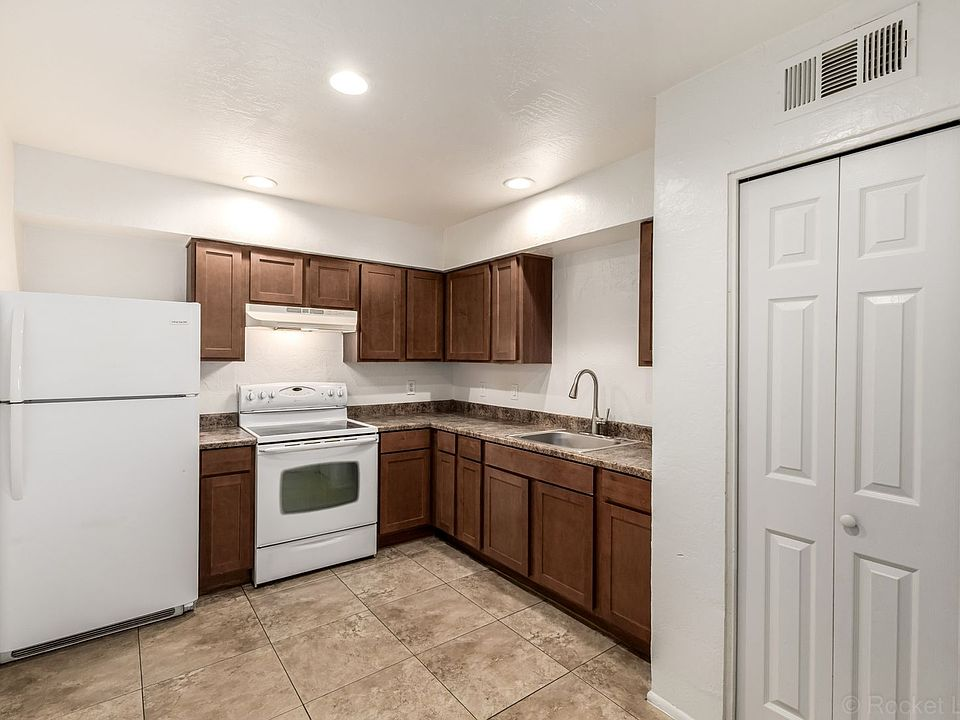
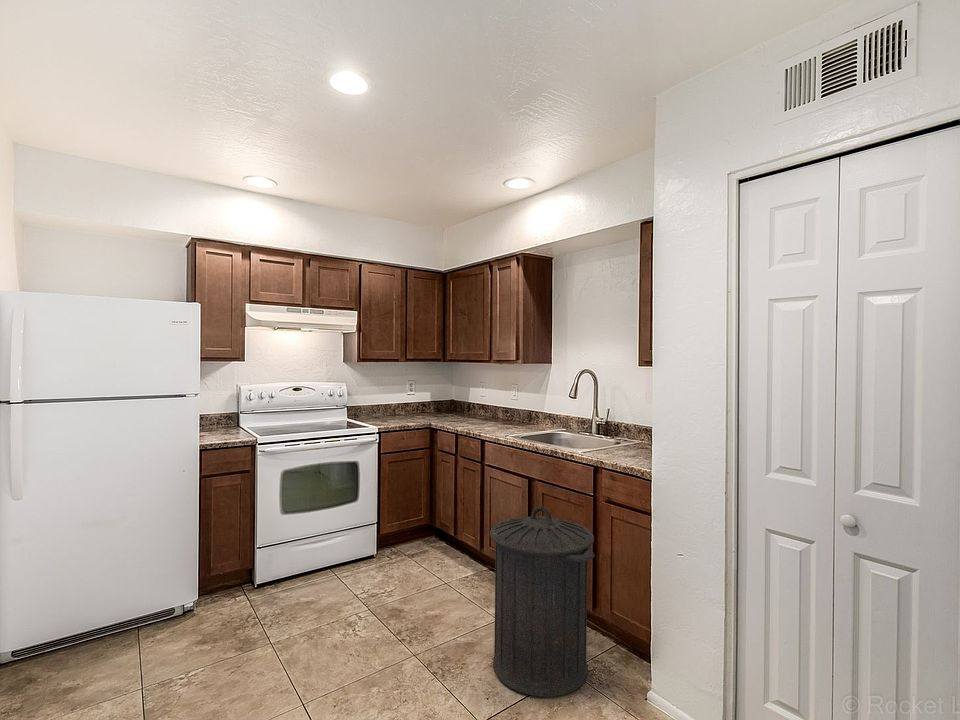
+ trash can (540, 586)
